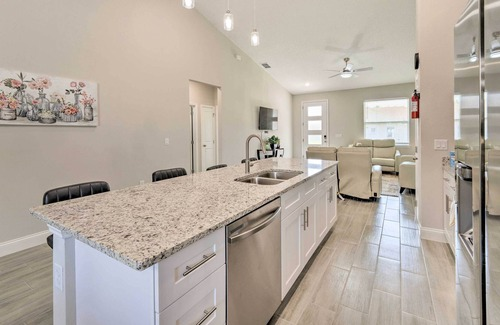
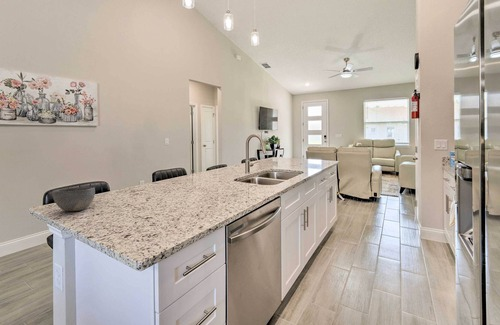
+ bowl (75, 199)
